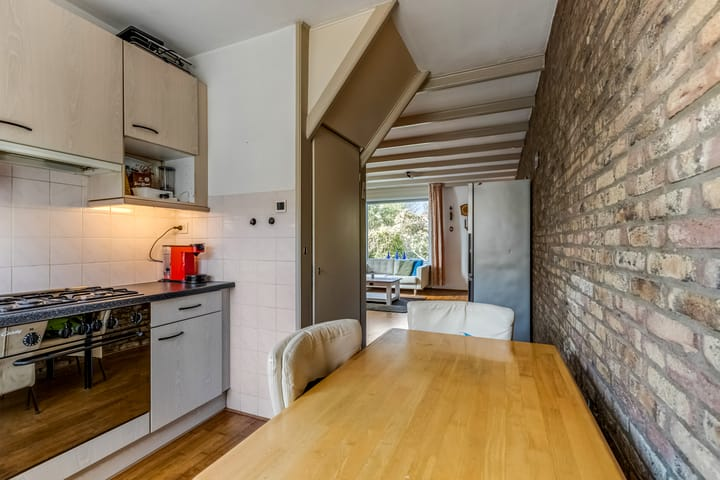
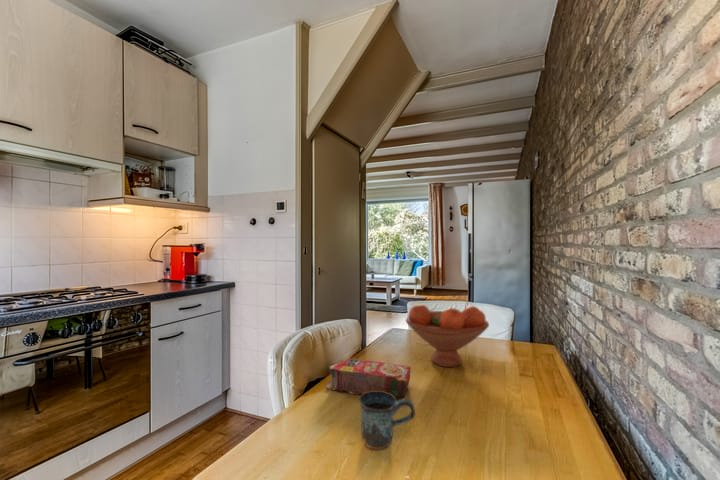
+ fruit bowl (446, 332)
+ mug (384, 422)
+ cereal box (368, 376)
